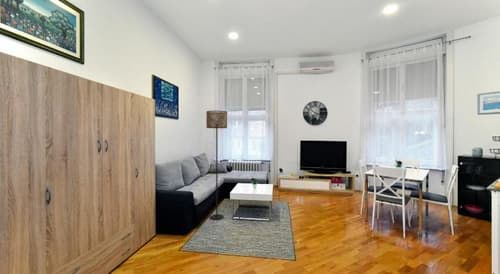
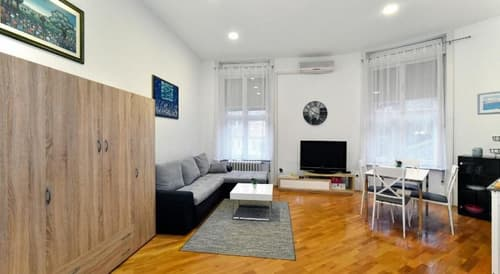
- floor lamp (216, 164)
